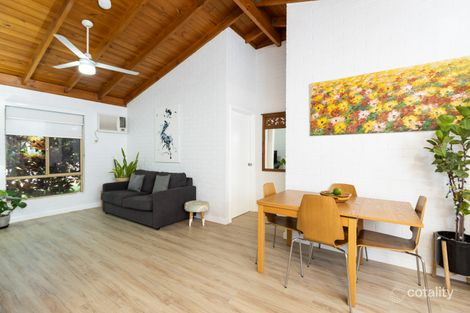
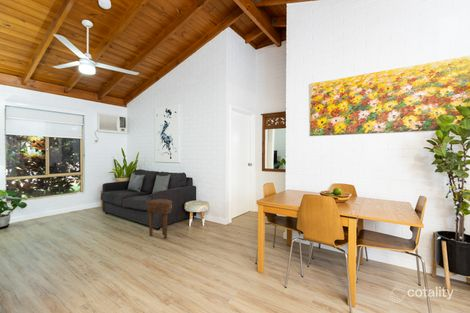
+ side table (162, 218)
